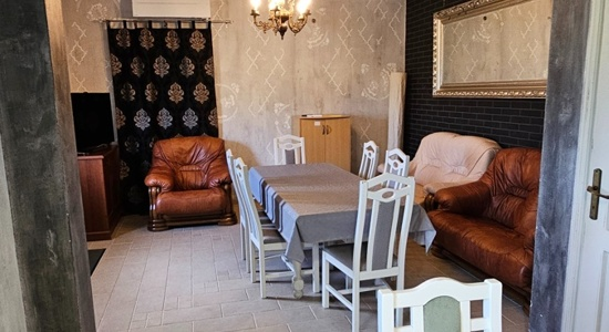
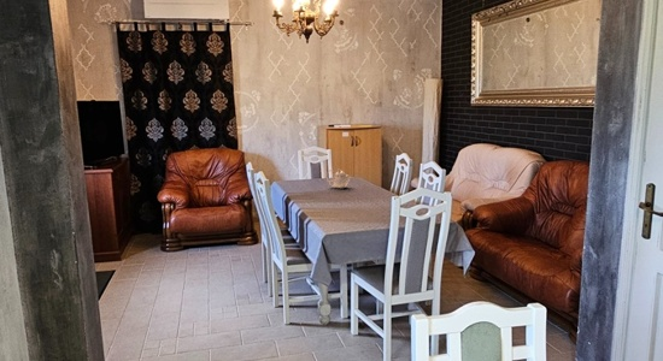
+ teapot (339, 178)
